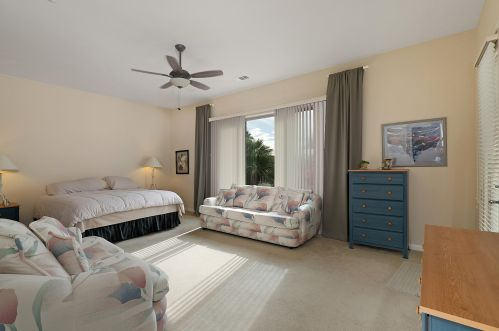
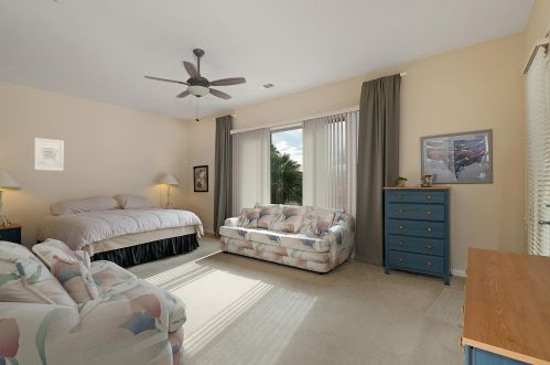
+ wall art (50, 154)
